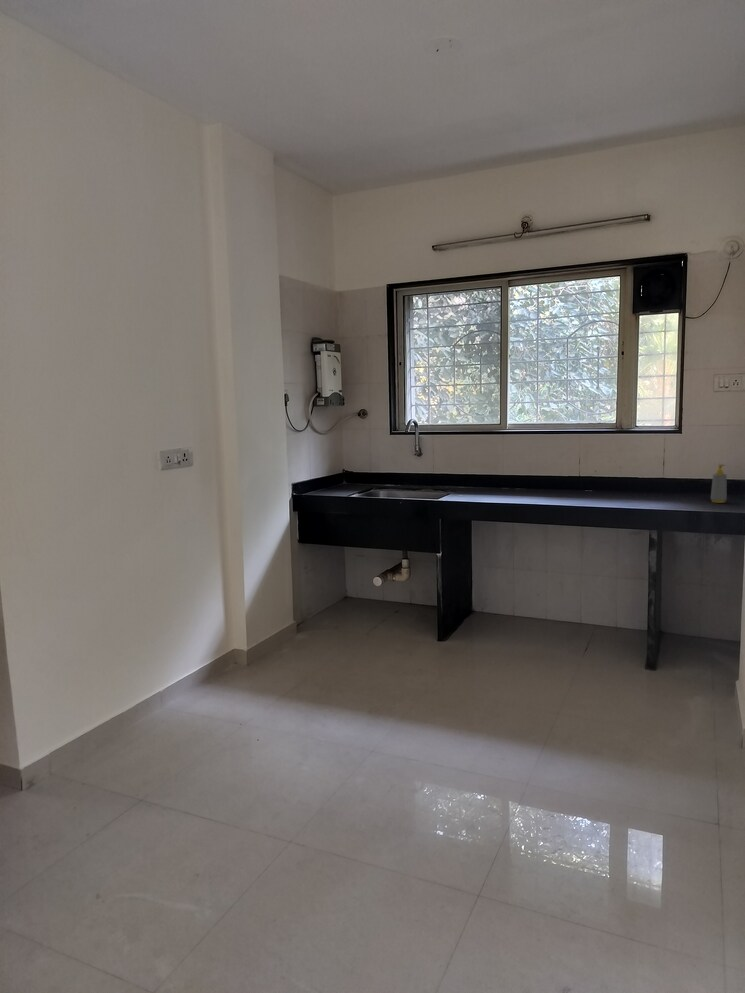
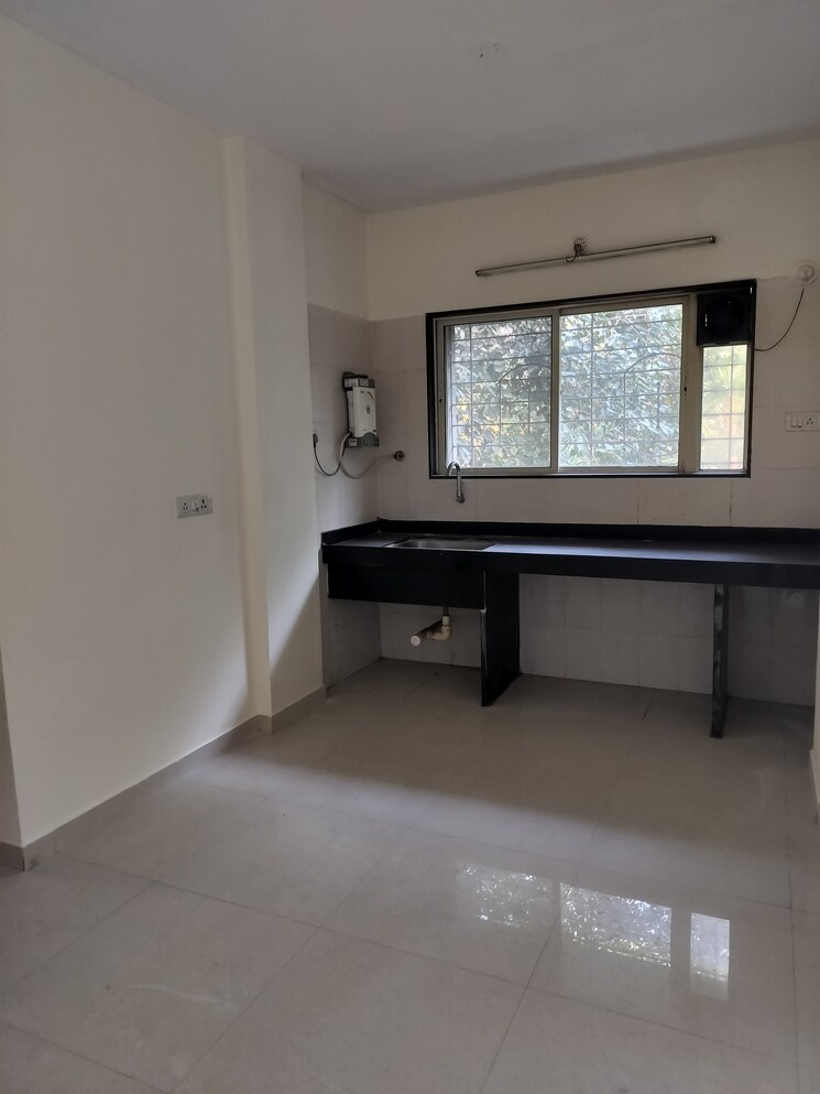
- soap bottle (719, 483)
